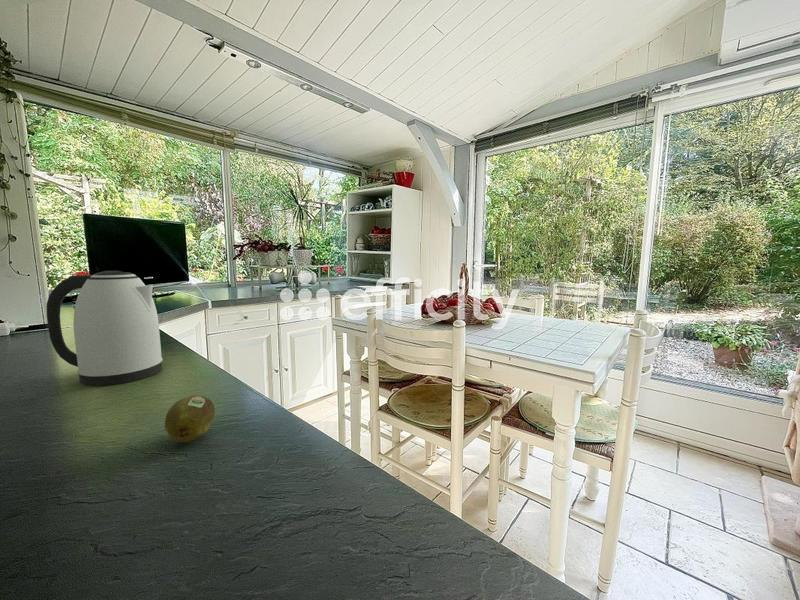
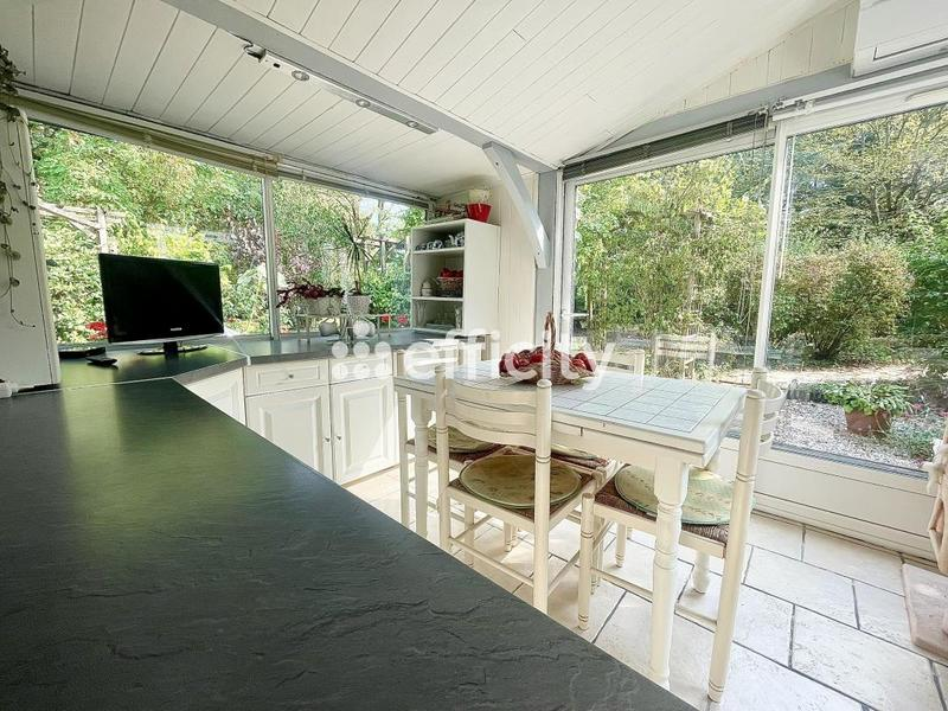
- fruit (191, 417)
- kettle (104, 323)
